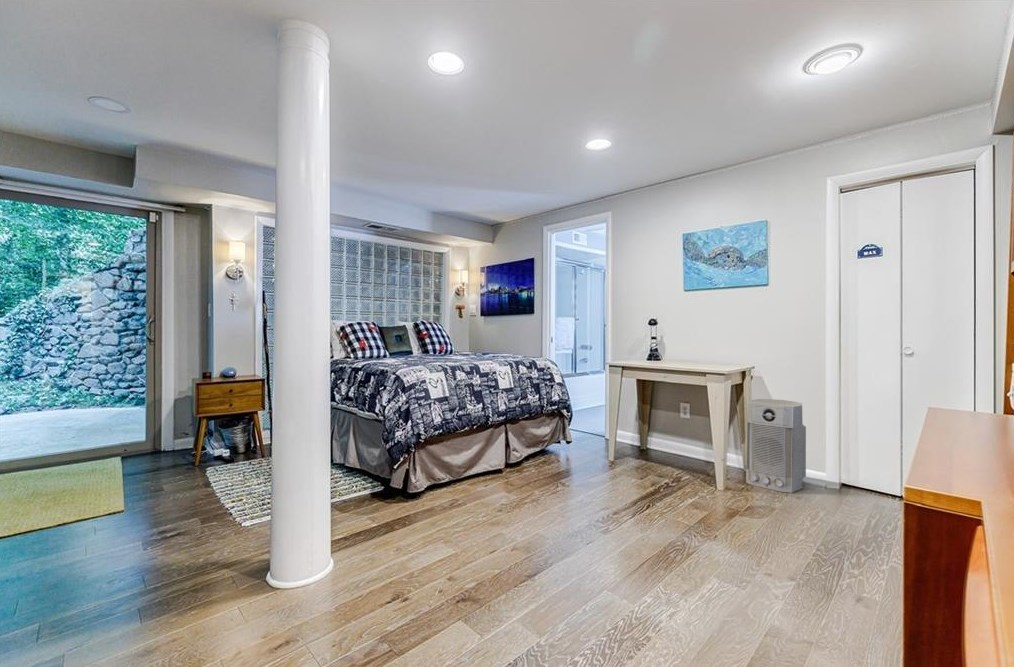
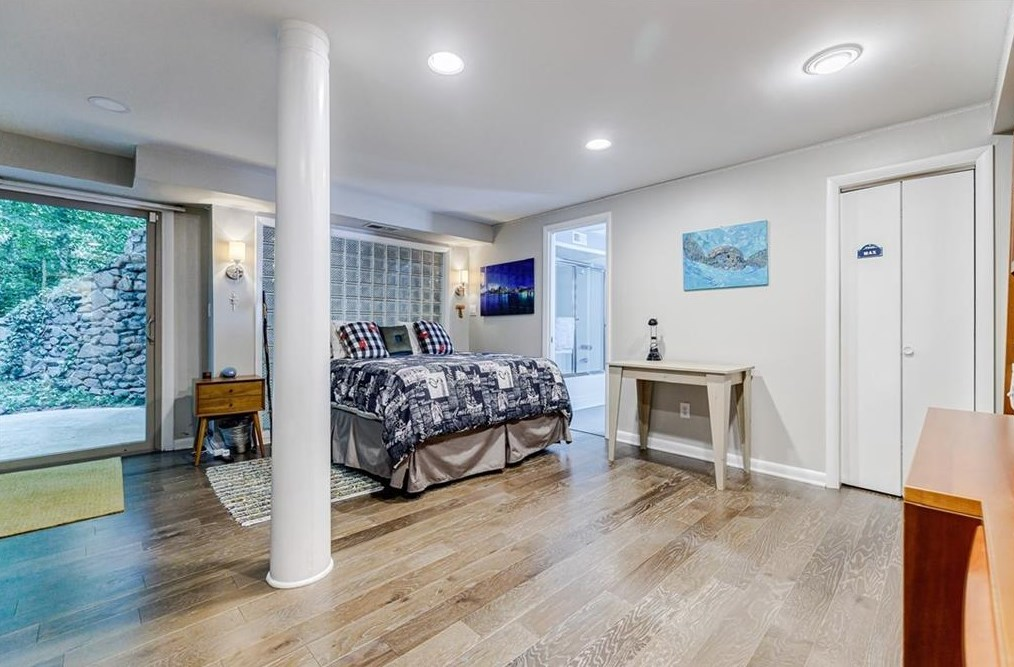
- air purifier (775, 442)
